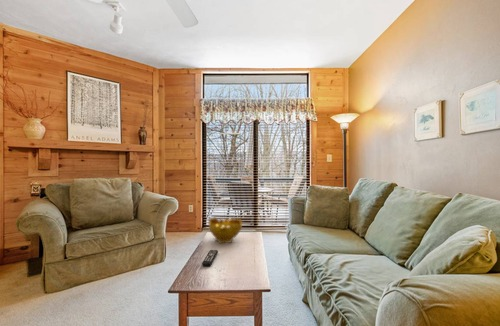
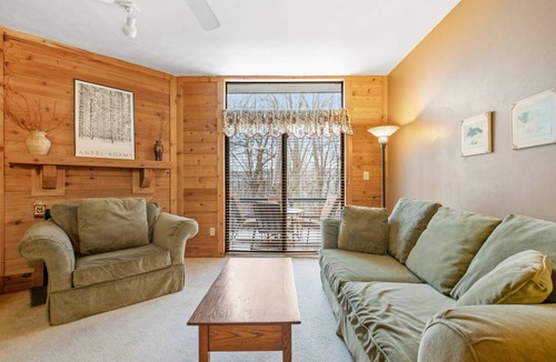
- remote control (210, 257)
- decorative bowl (225, 229)
